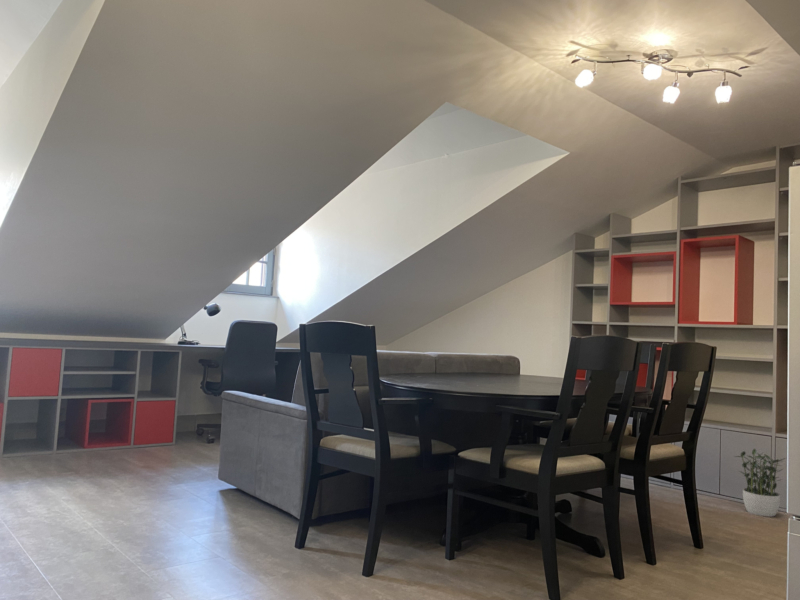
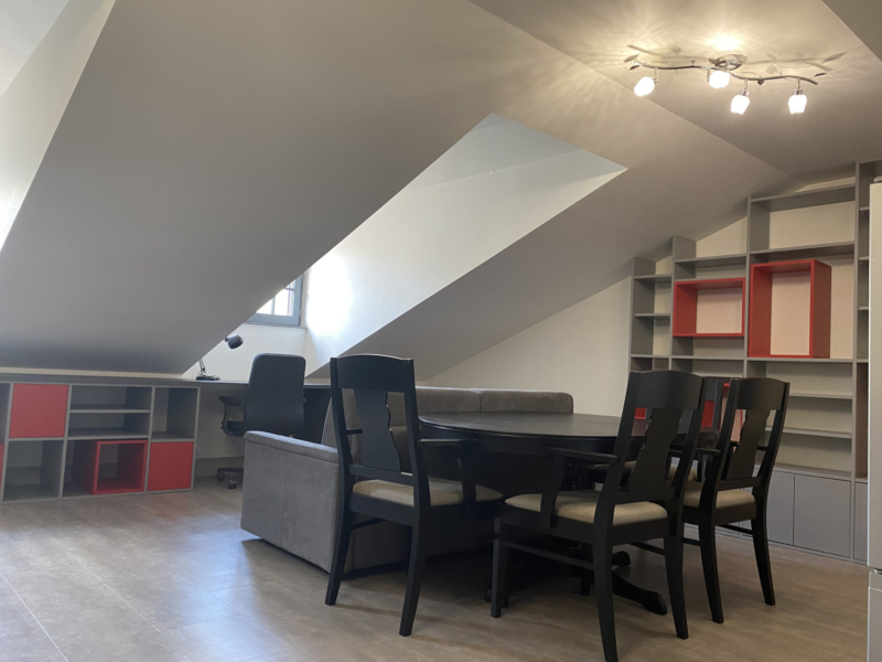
- potted plant (759, 480)
